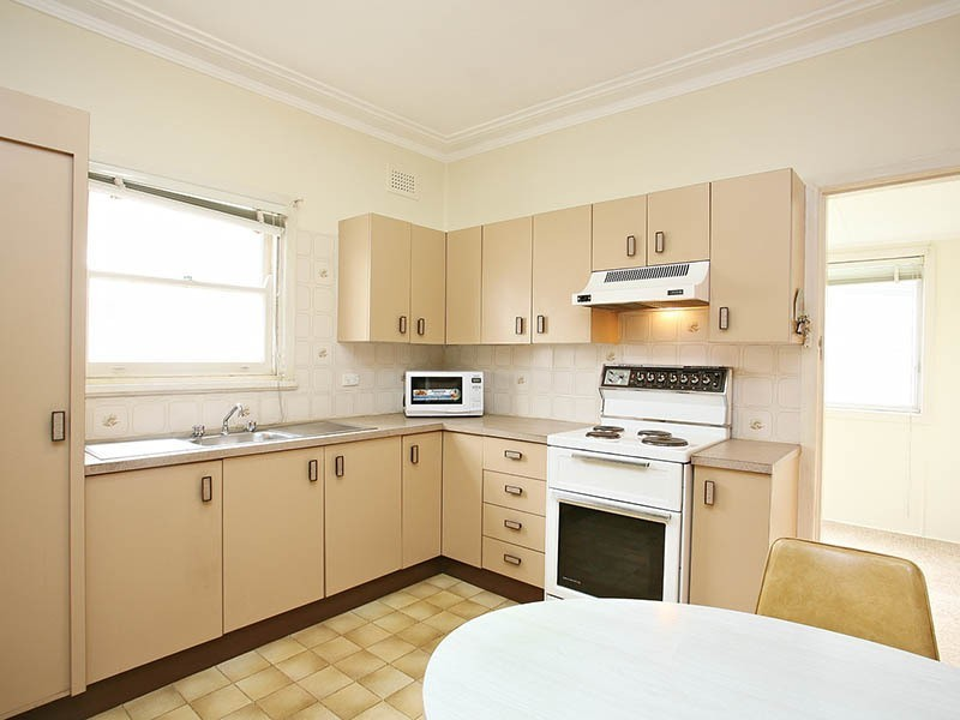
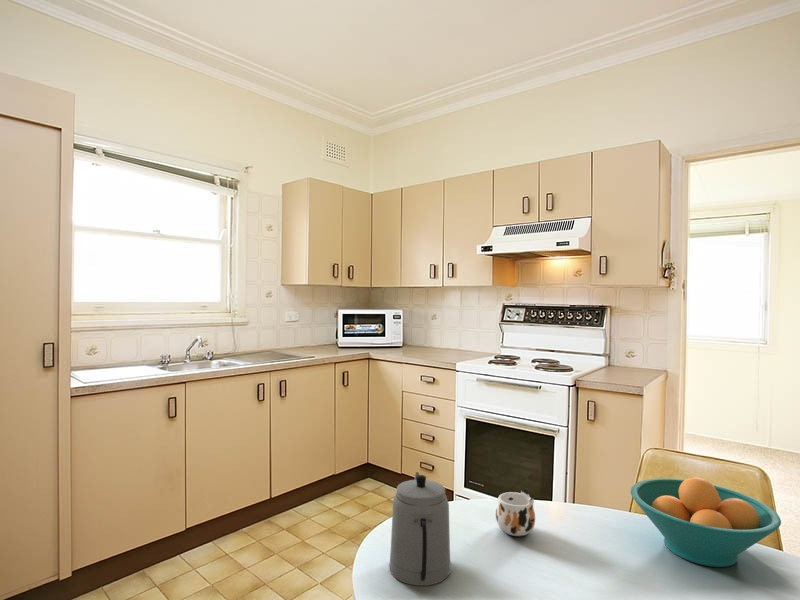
+ mug (513, 509)
+ fruit bowl (700, 515)
+ teapot (420, 519)
